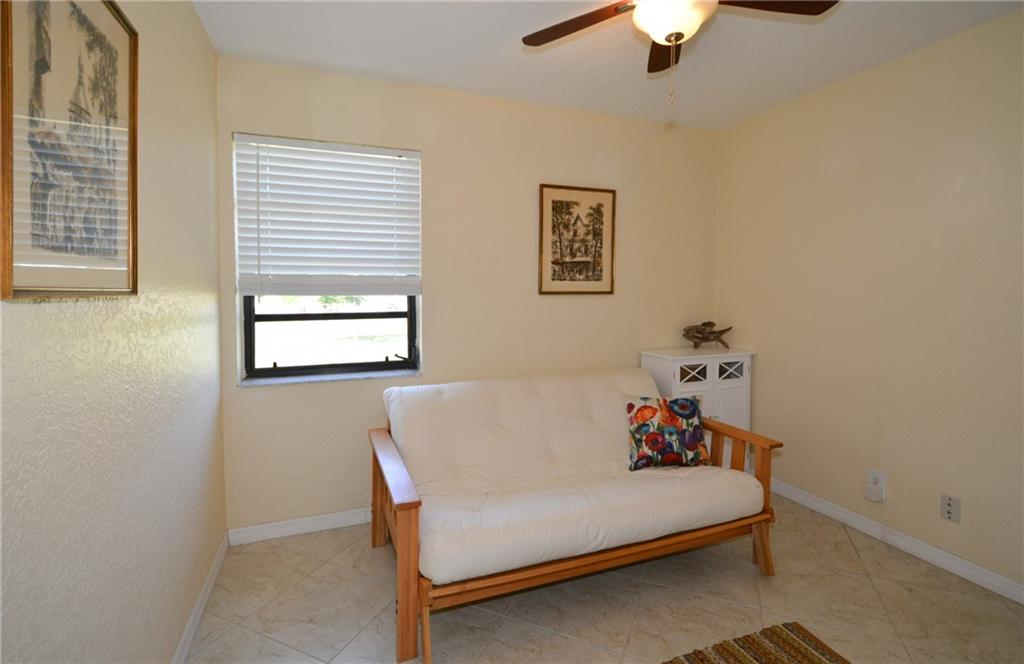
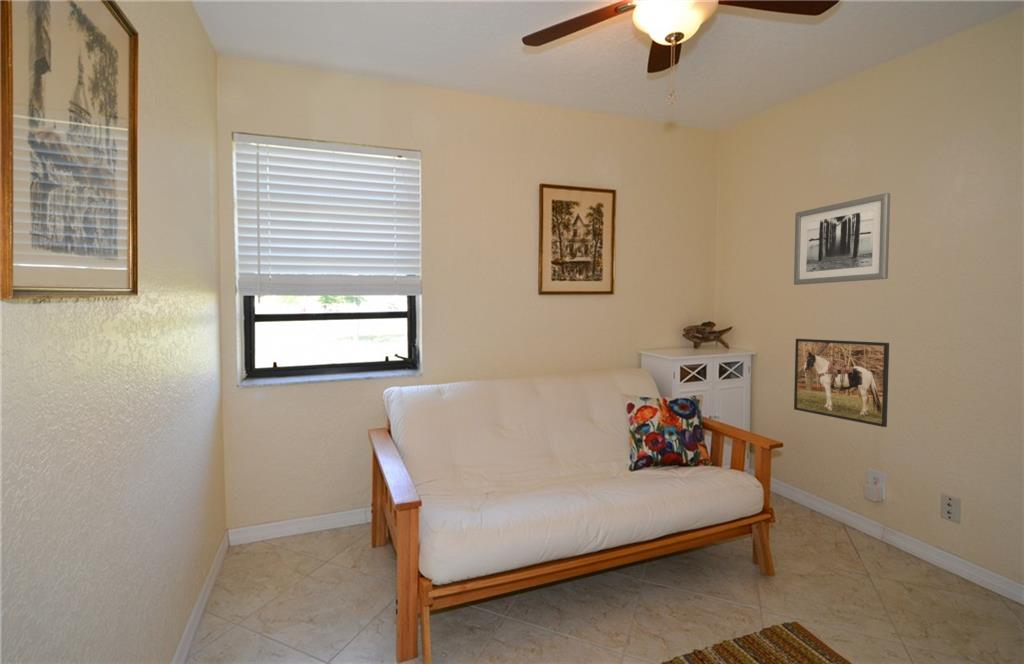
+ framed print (837, 379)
+ wall art (837, 243)
